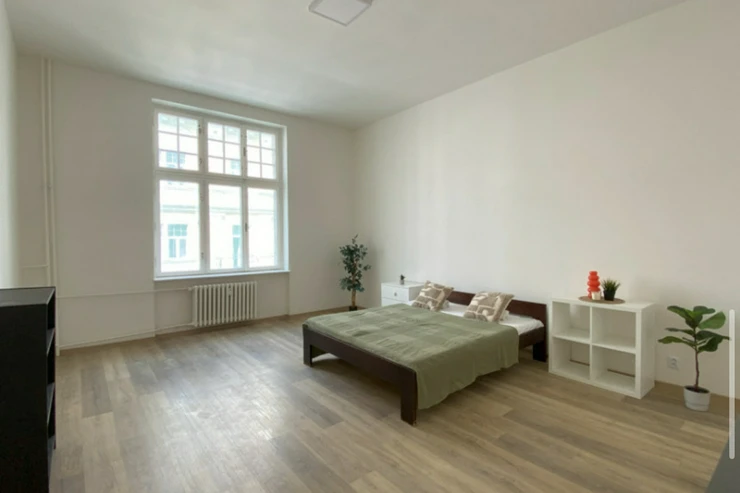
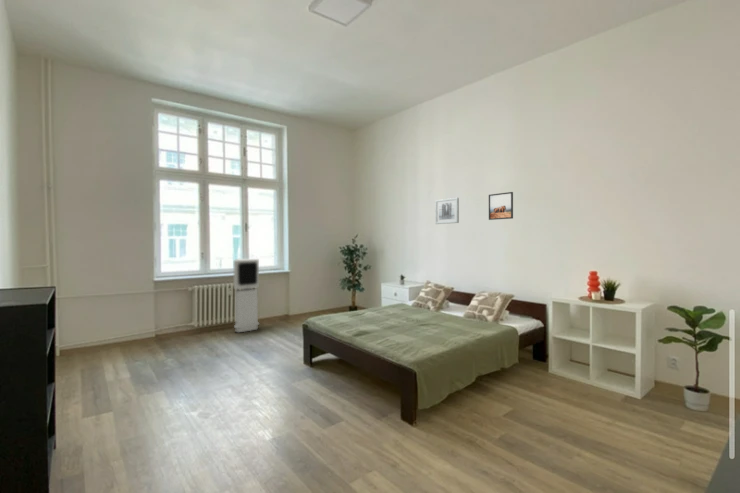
+ air purifier (243, 293)
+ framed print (500, 206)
+ wall art (446, 211)
